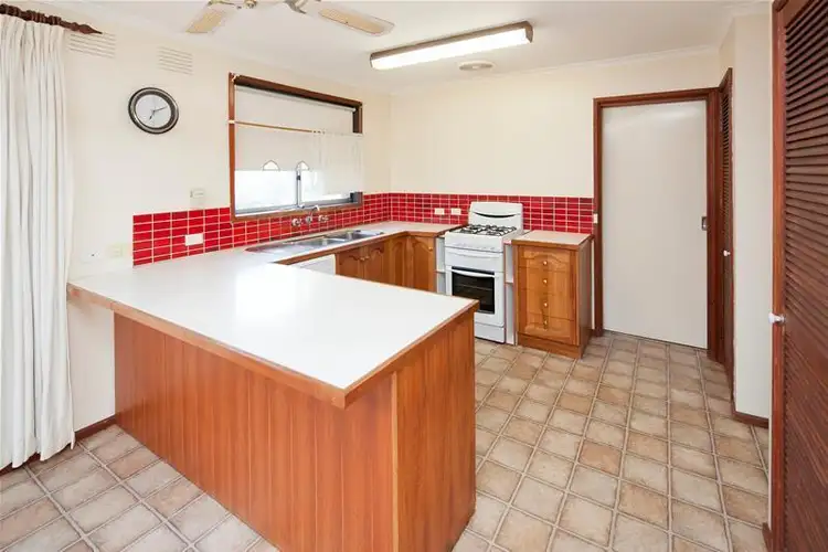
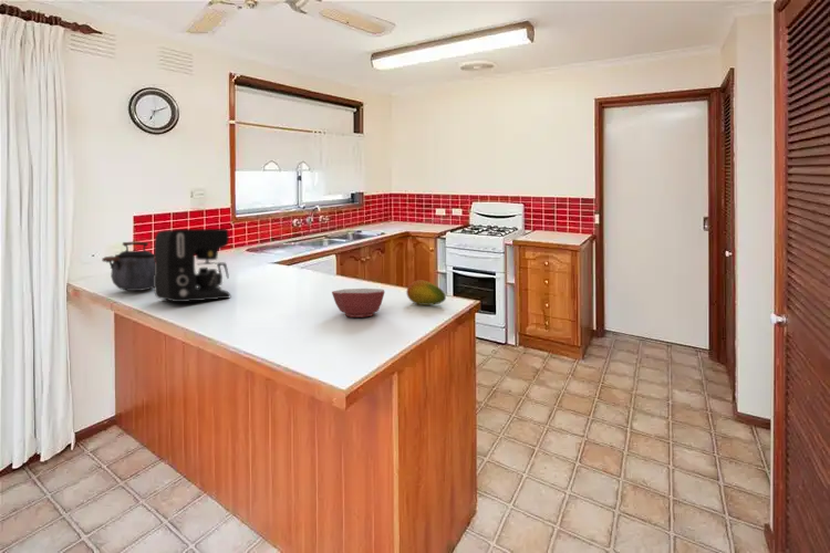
+ bowl (360, 302)
+ coffee maker (197, 263)
+ kettle (136, 265)
+ fruit (425, 292)
